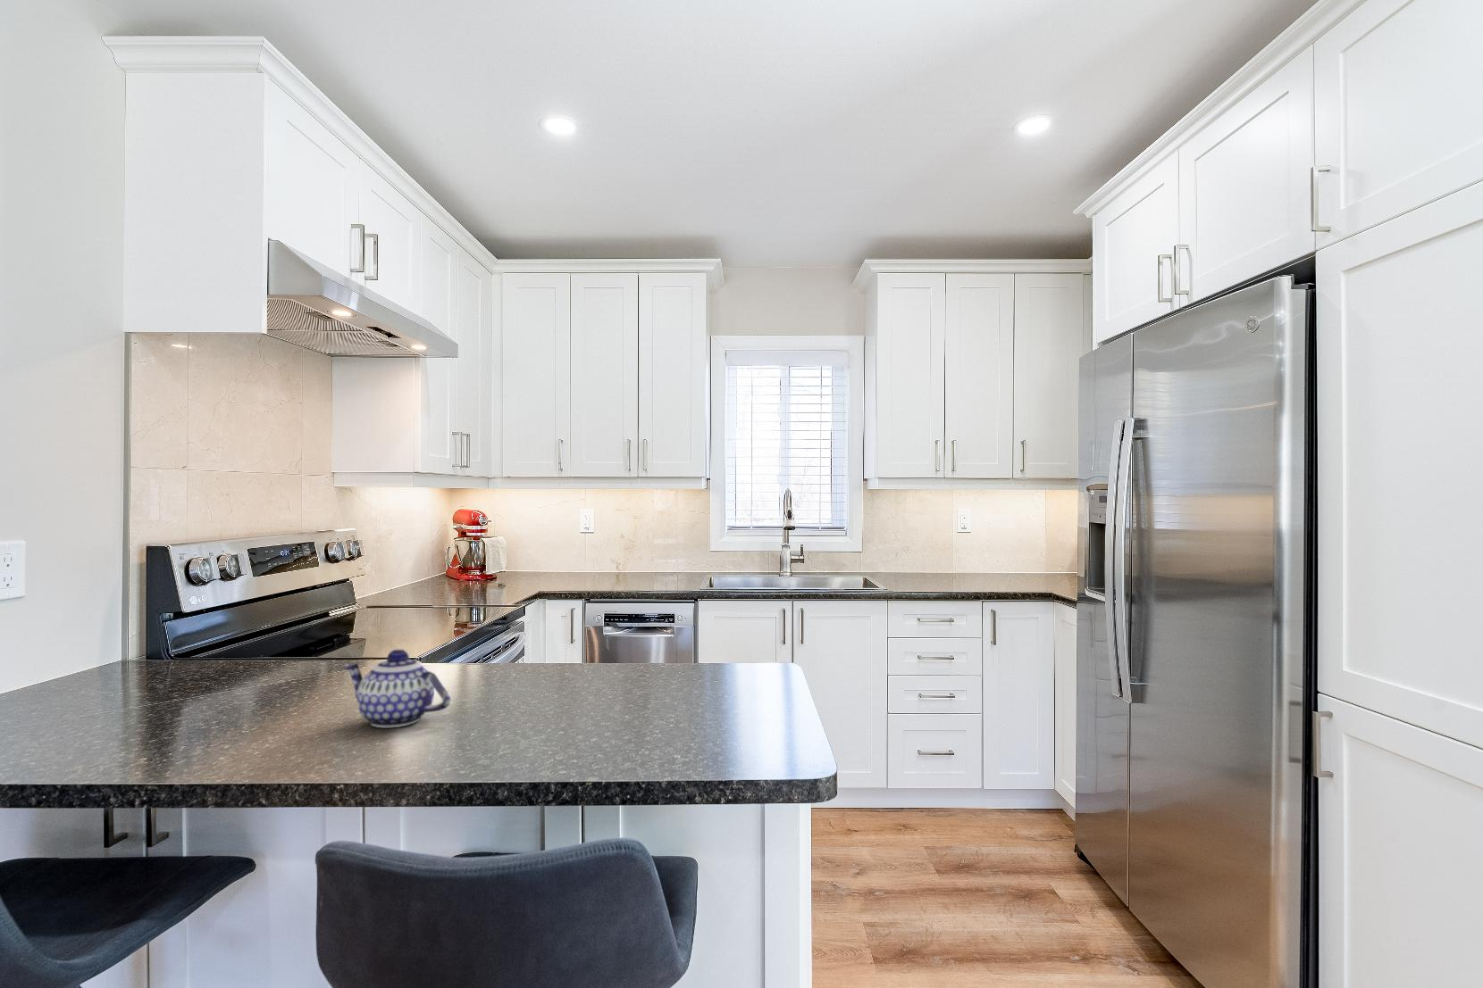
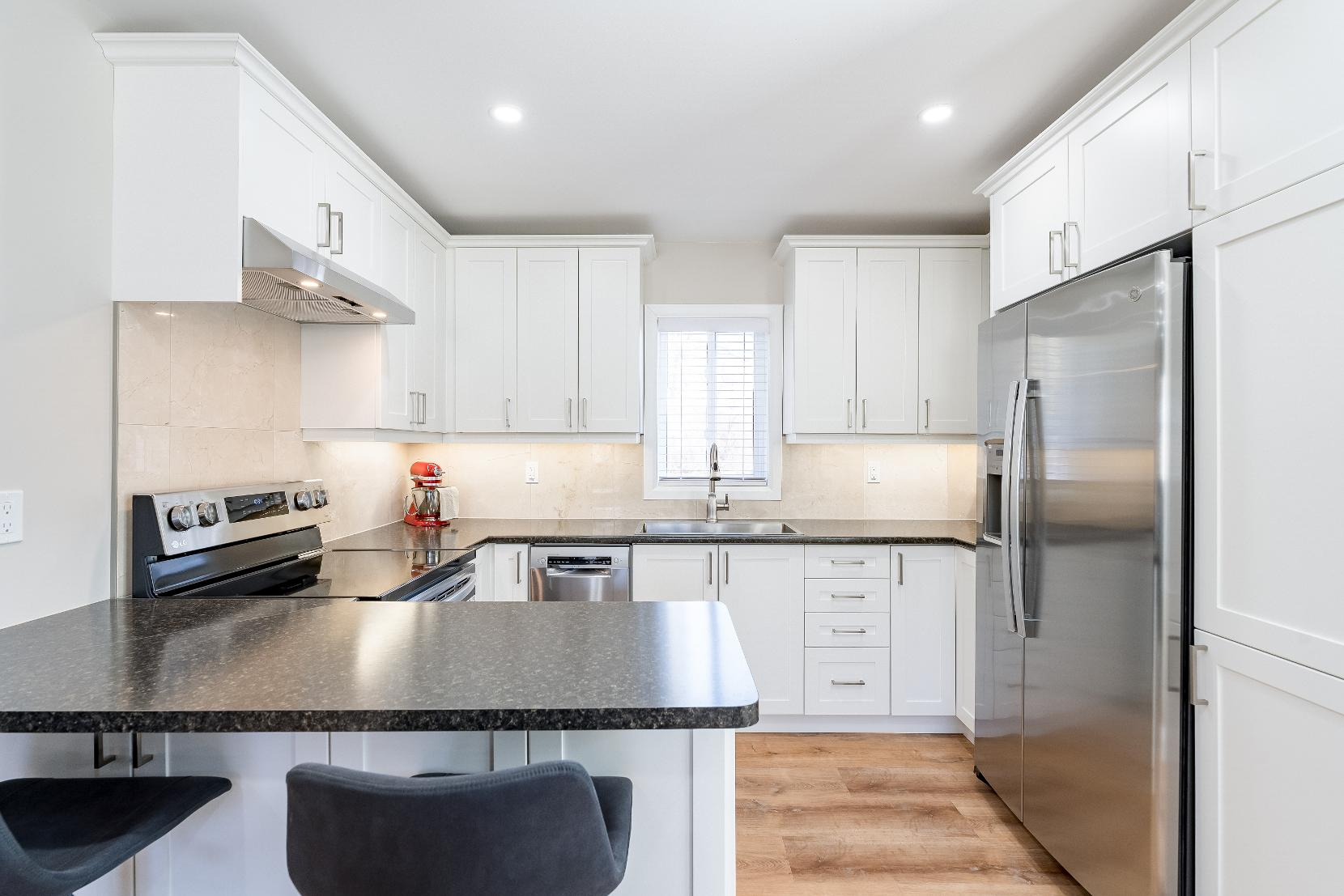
- teapot (395, 685)
